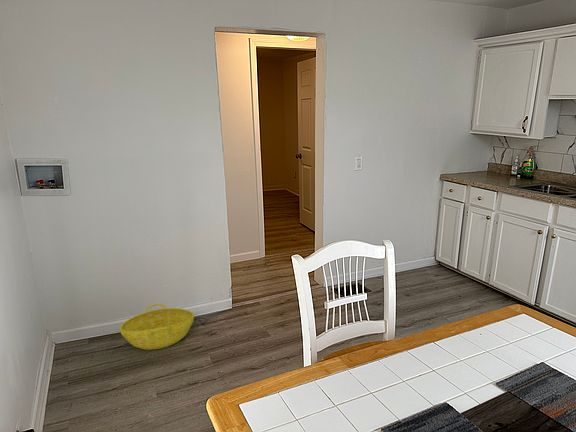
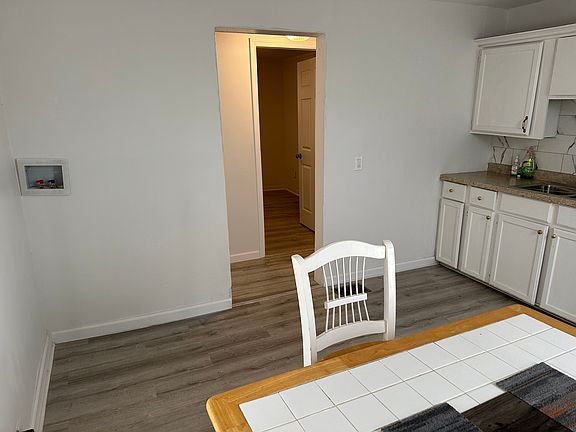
- basket (158, 328)
